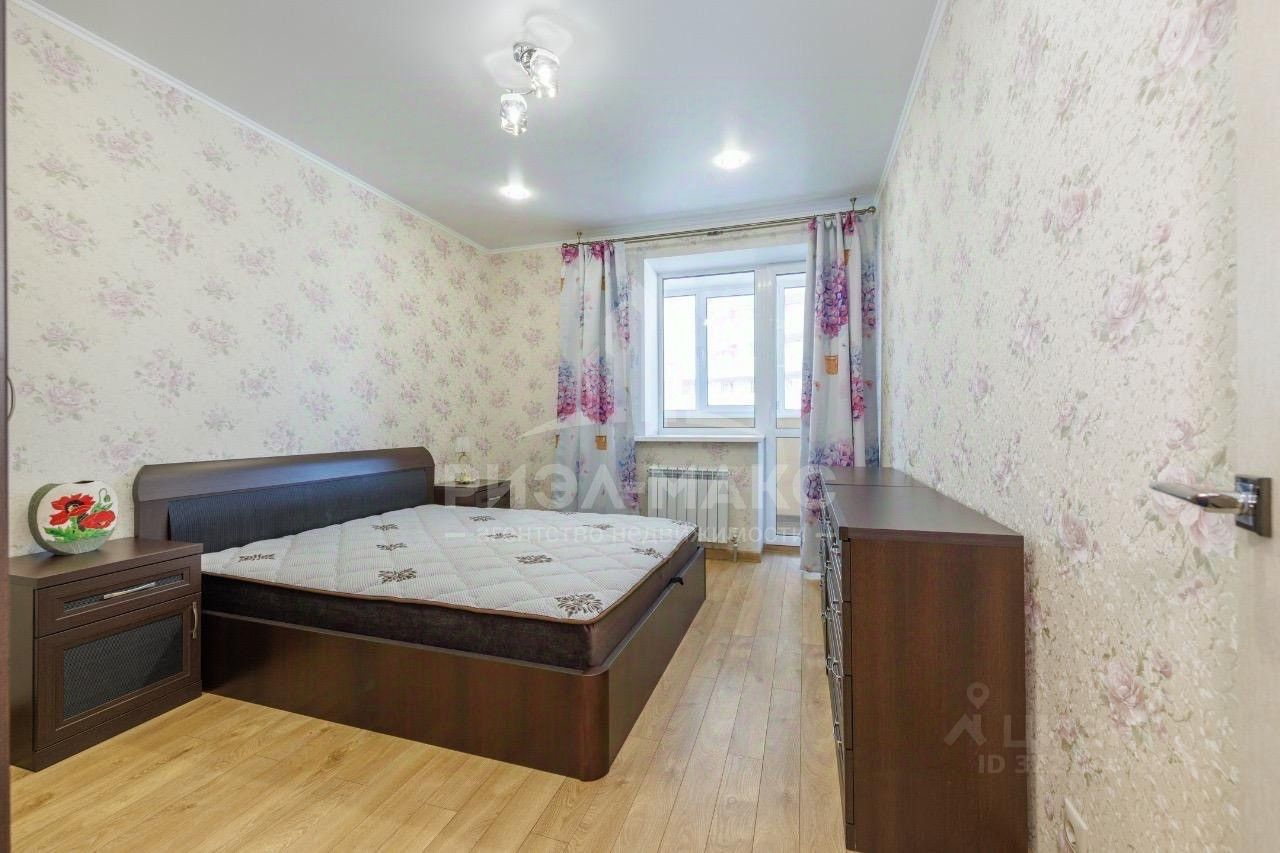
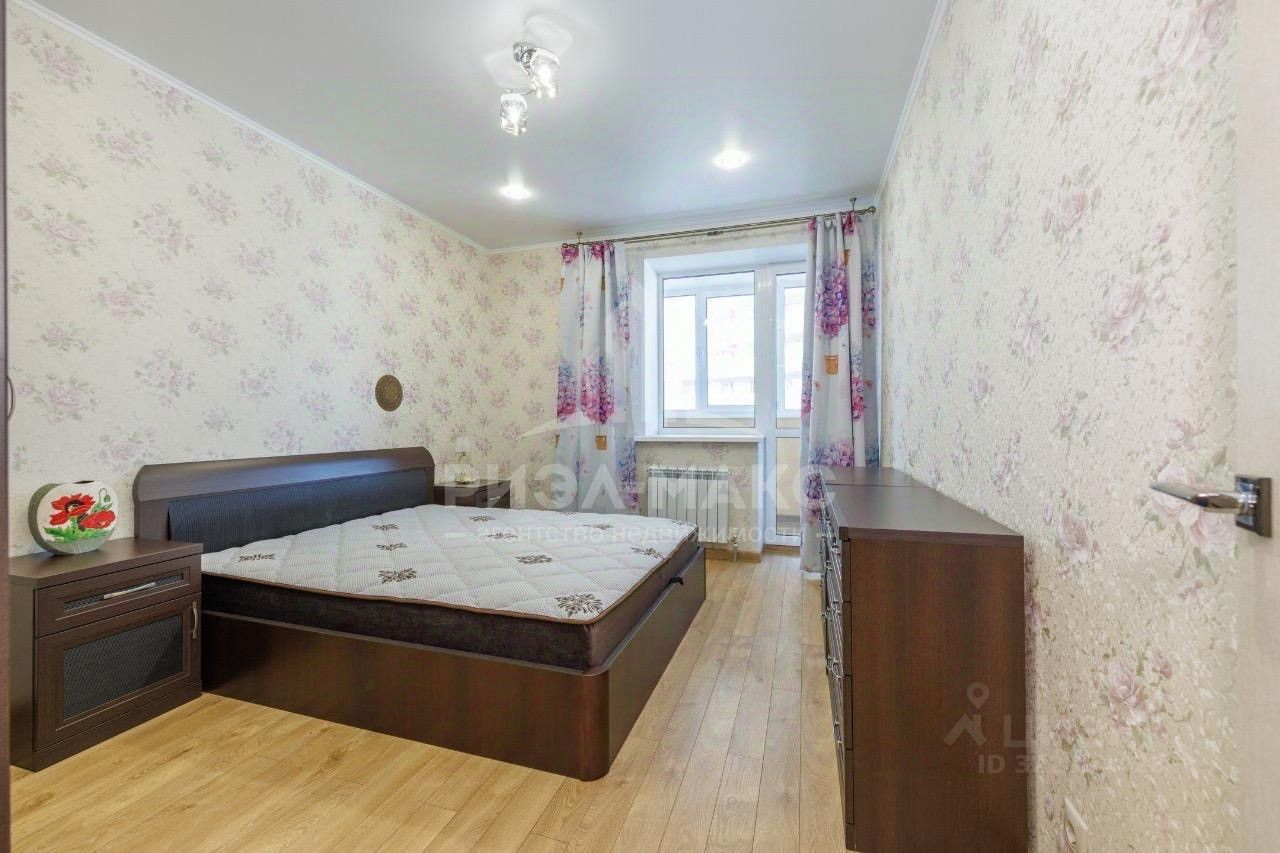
+ decorative plate (390, 393)
